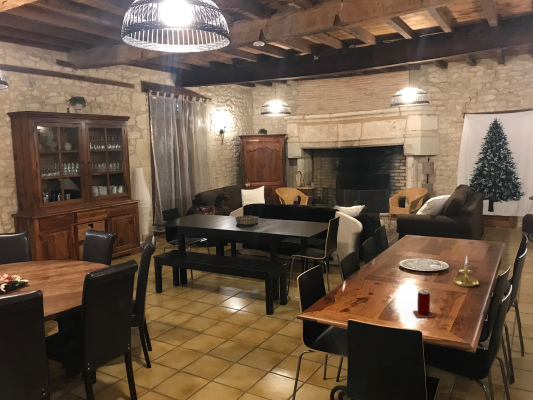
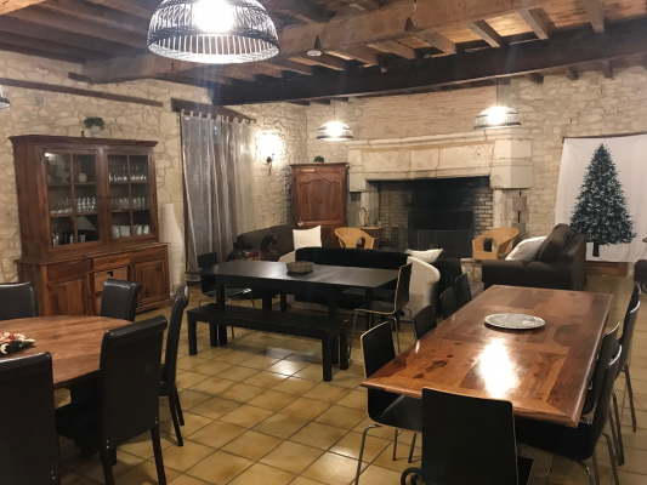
- candle holder (465, 270)
- beer can (423, 303)
